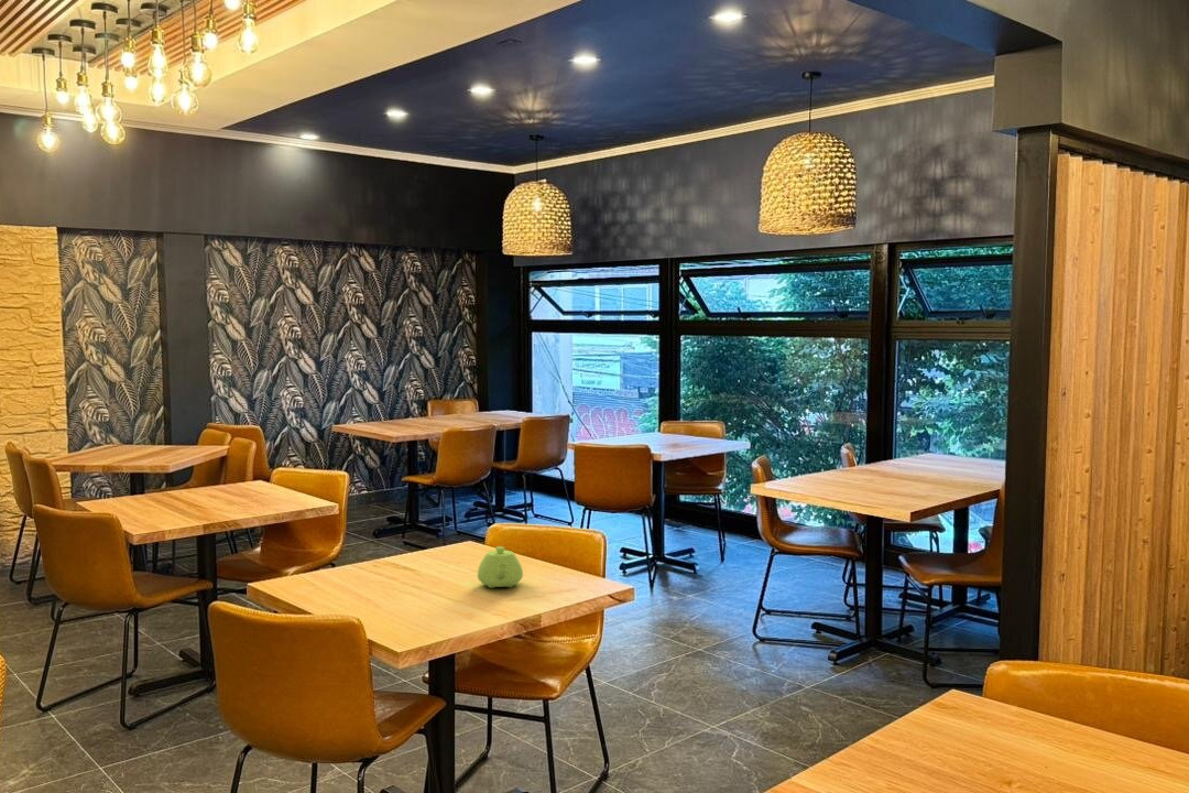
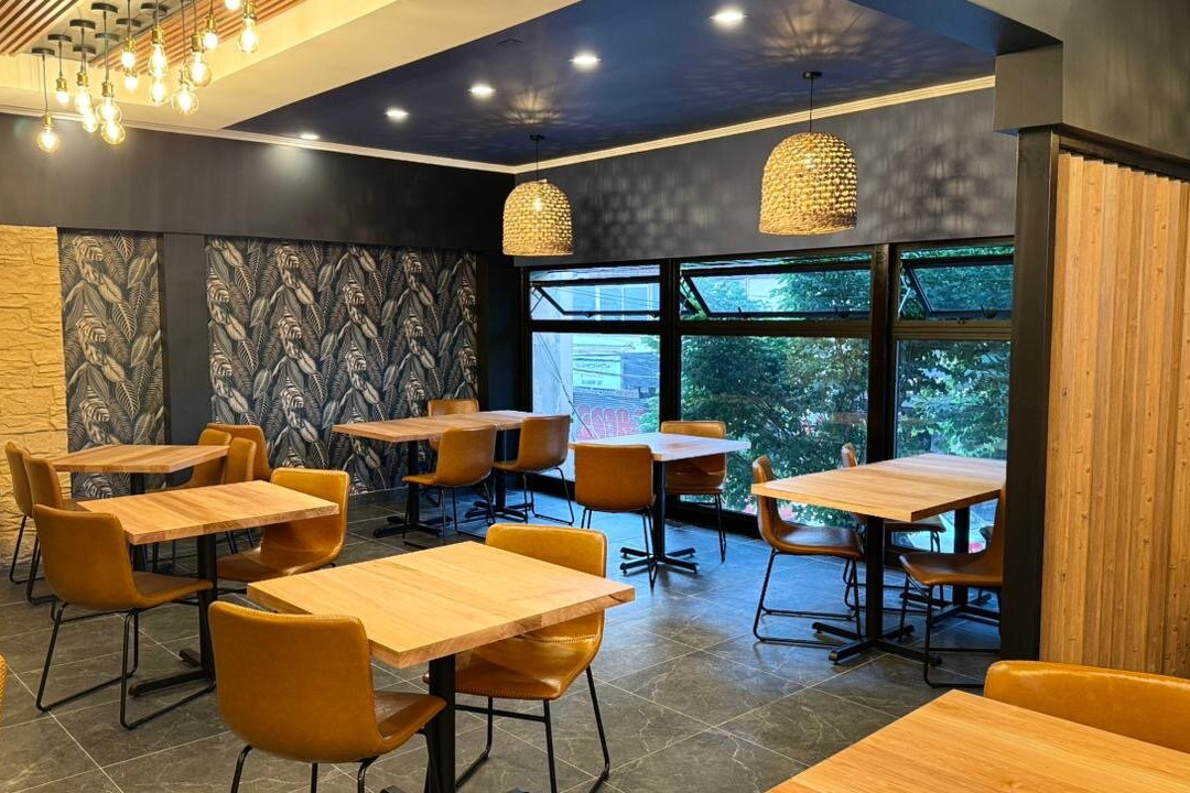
- teapot (500, 566)
